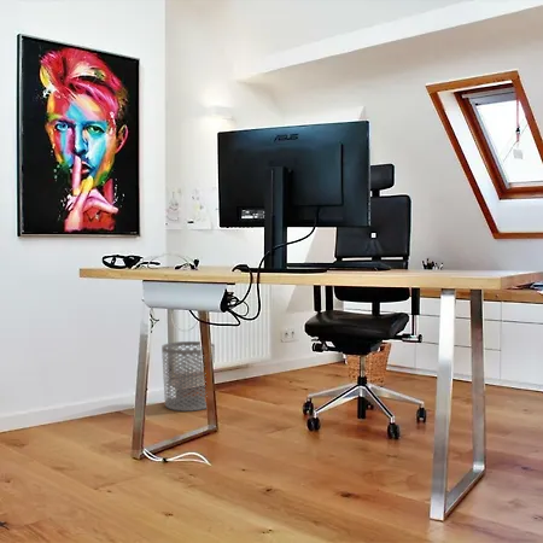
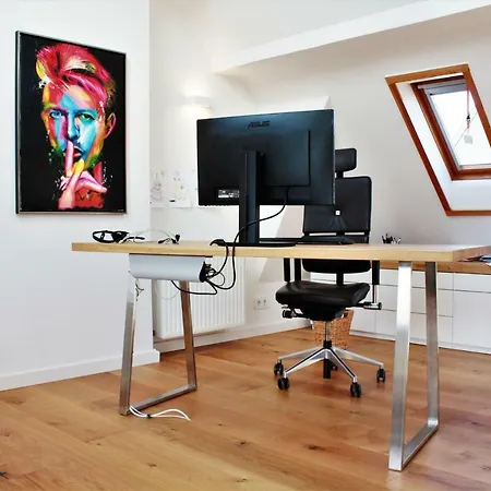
- waste bin (188, 375)
